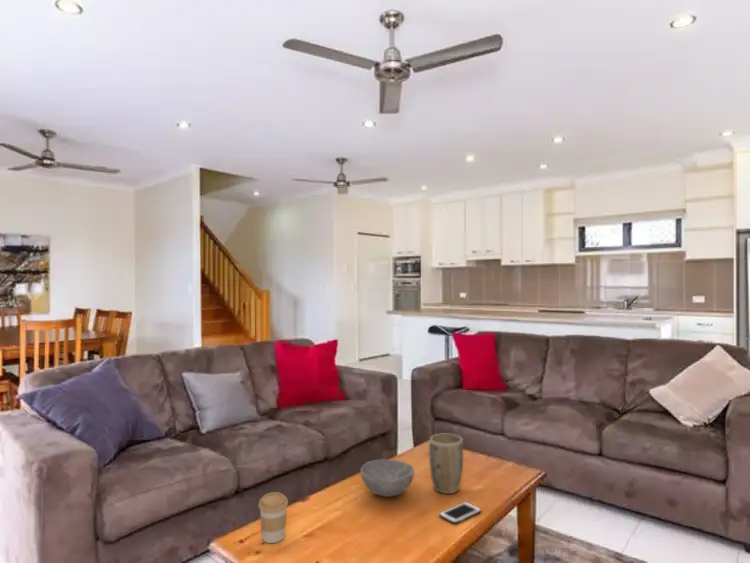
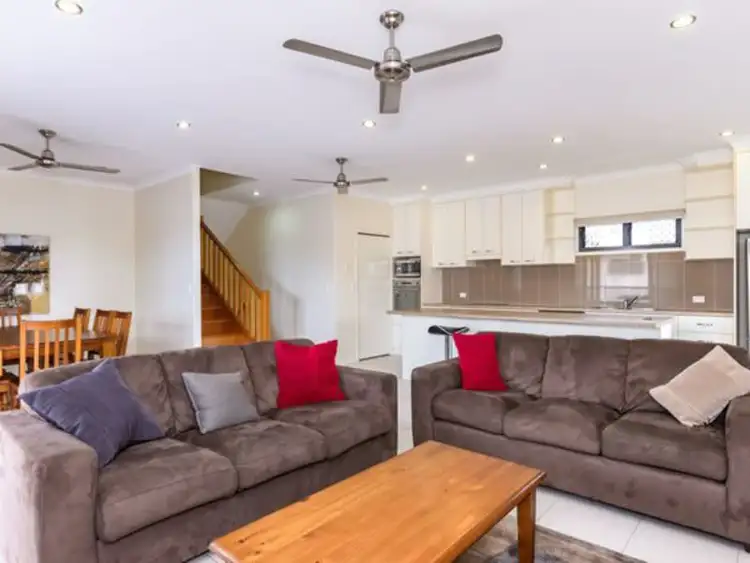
- coffee cup (273, 516)
- cell phone (460, 512)
- bowl (387, 481)
- plant pot (446, 463)
